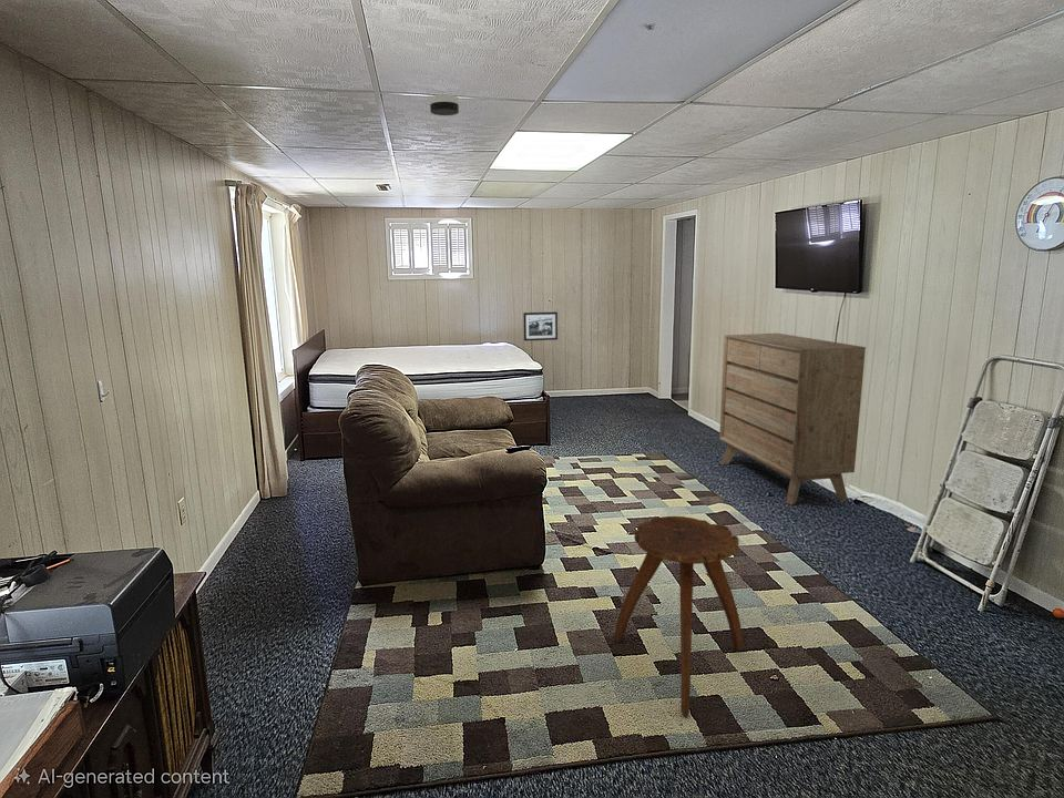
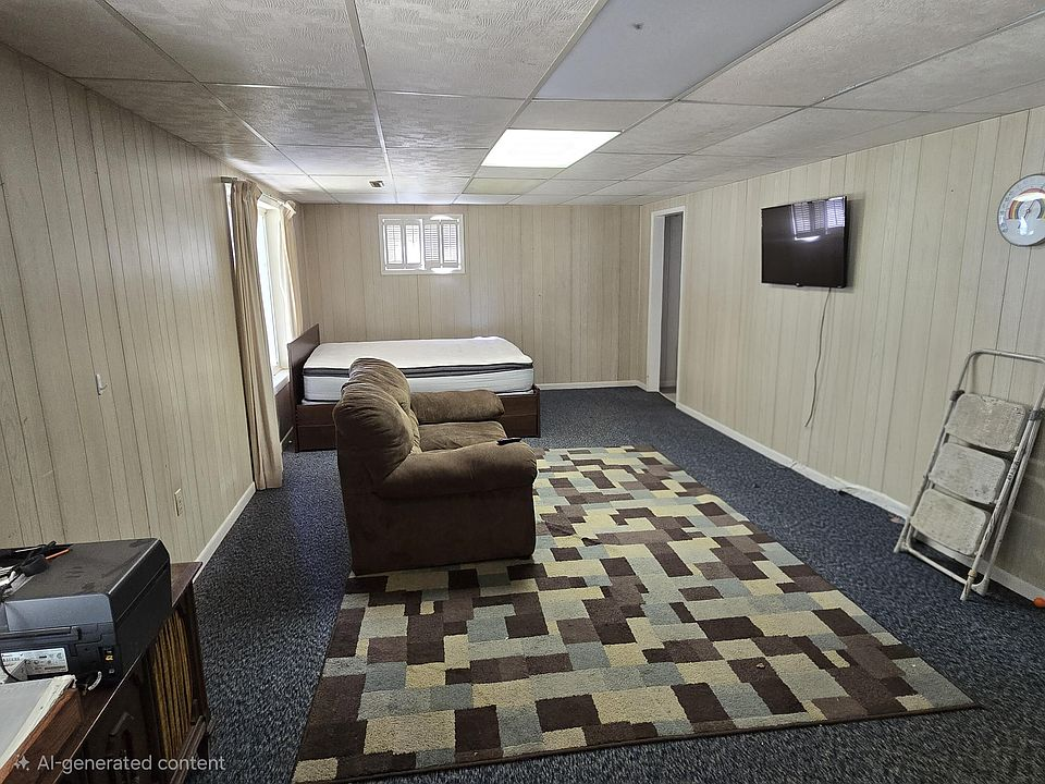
- picture frame (540, 326)
- stool (681, 606)
- dresser (782, 411)
- smoke detector (443, 104)
